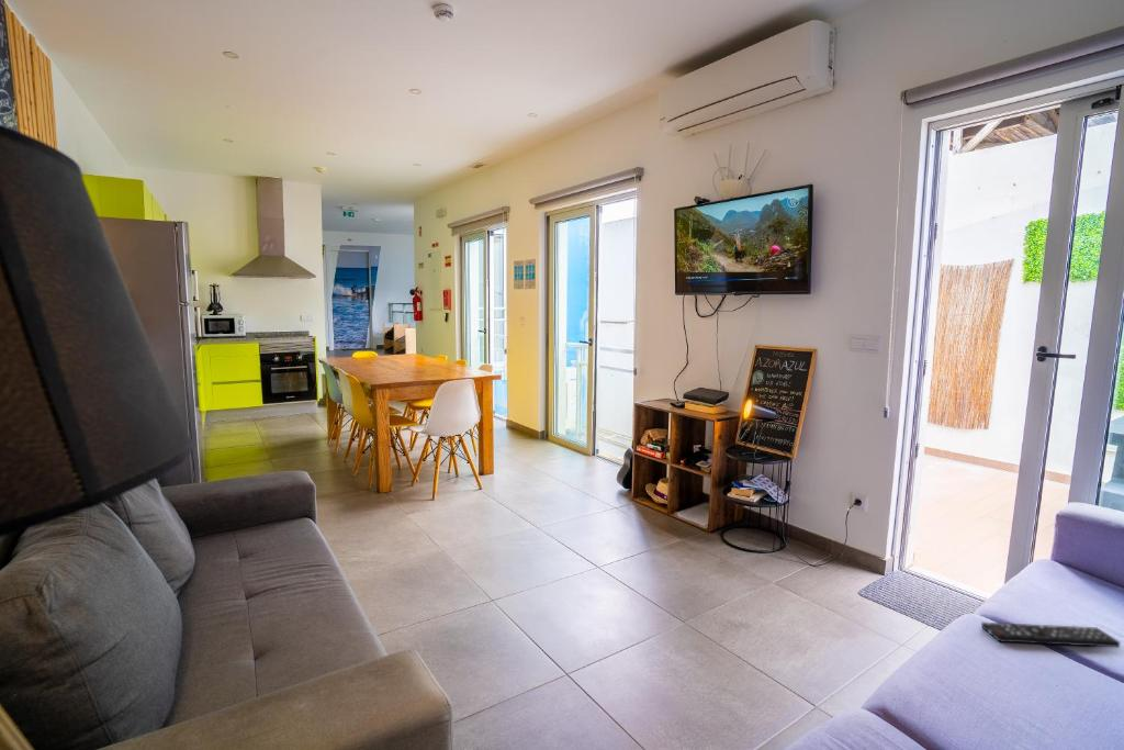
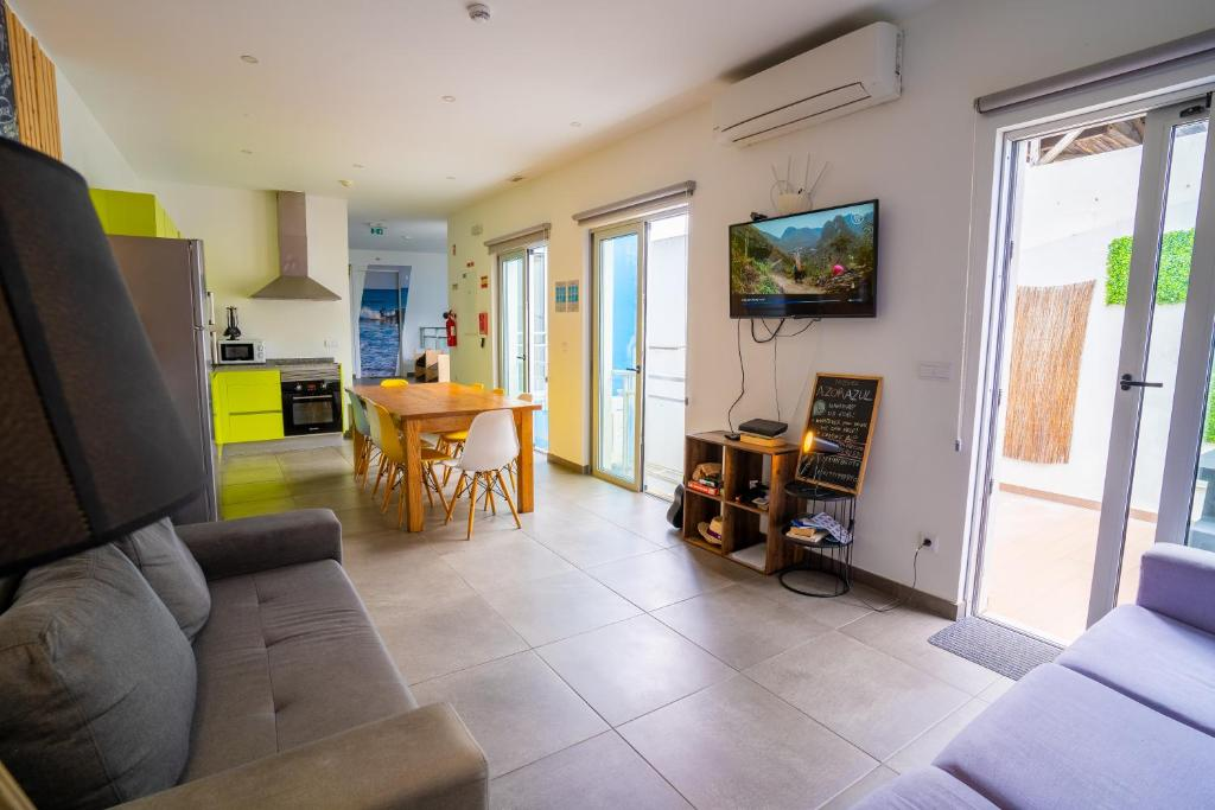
- remote control (1047, 634)
